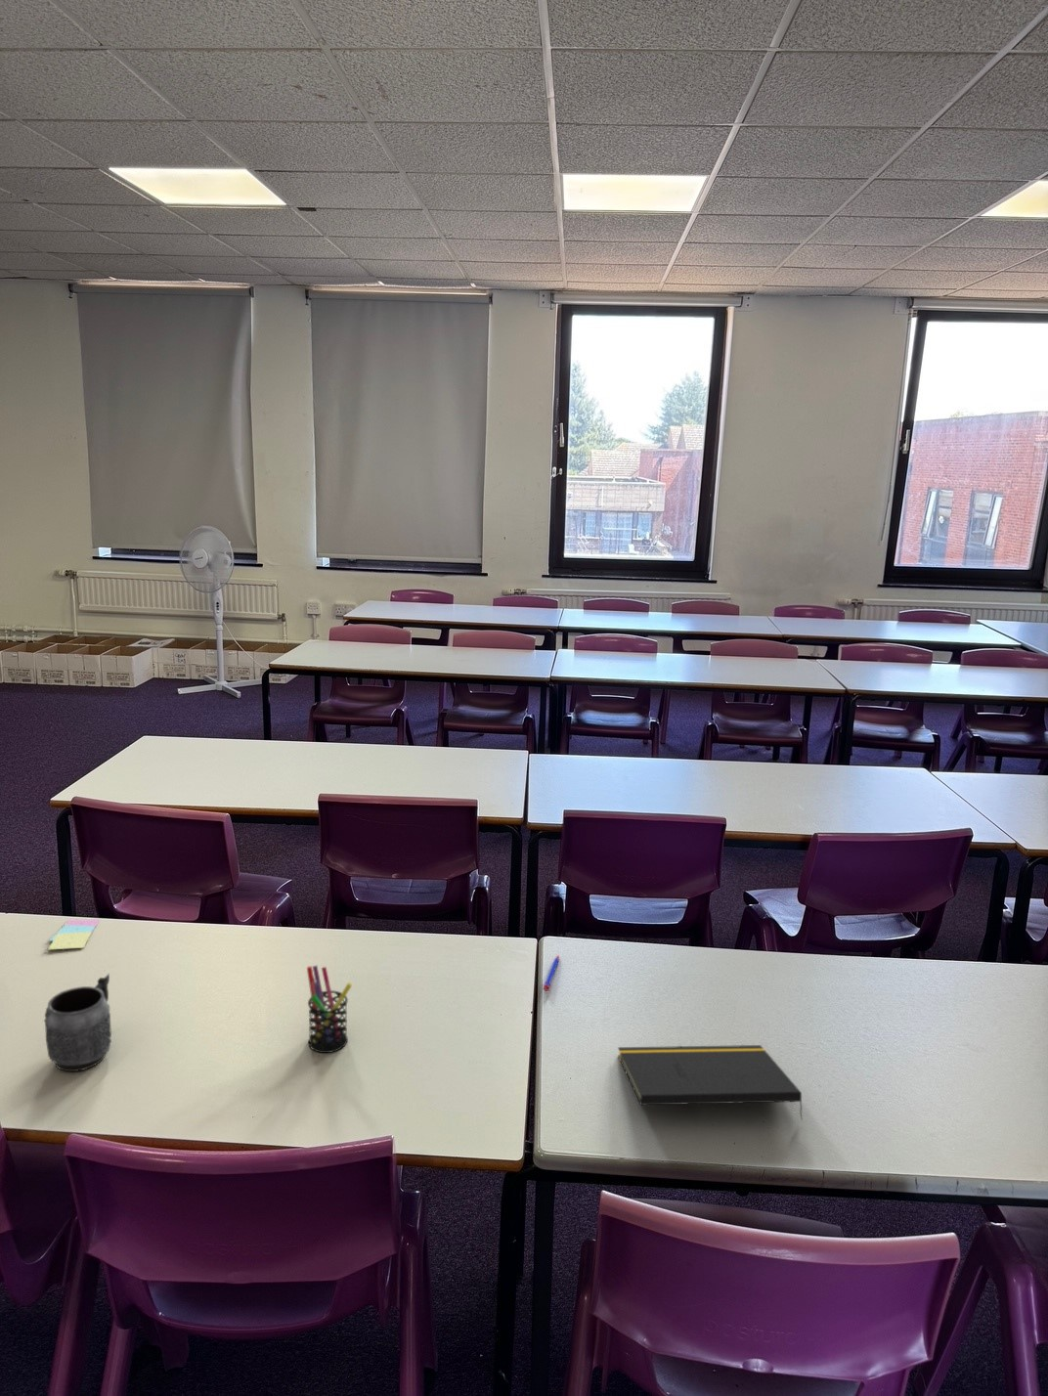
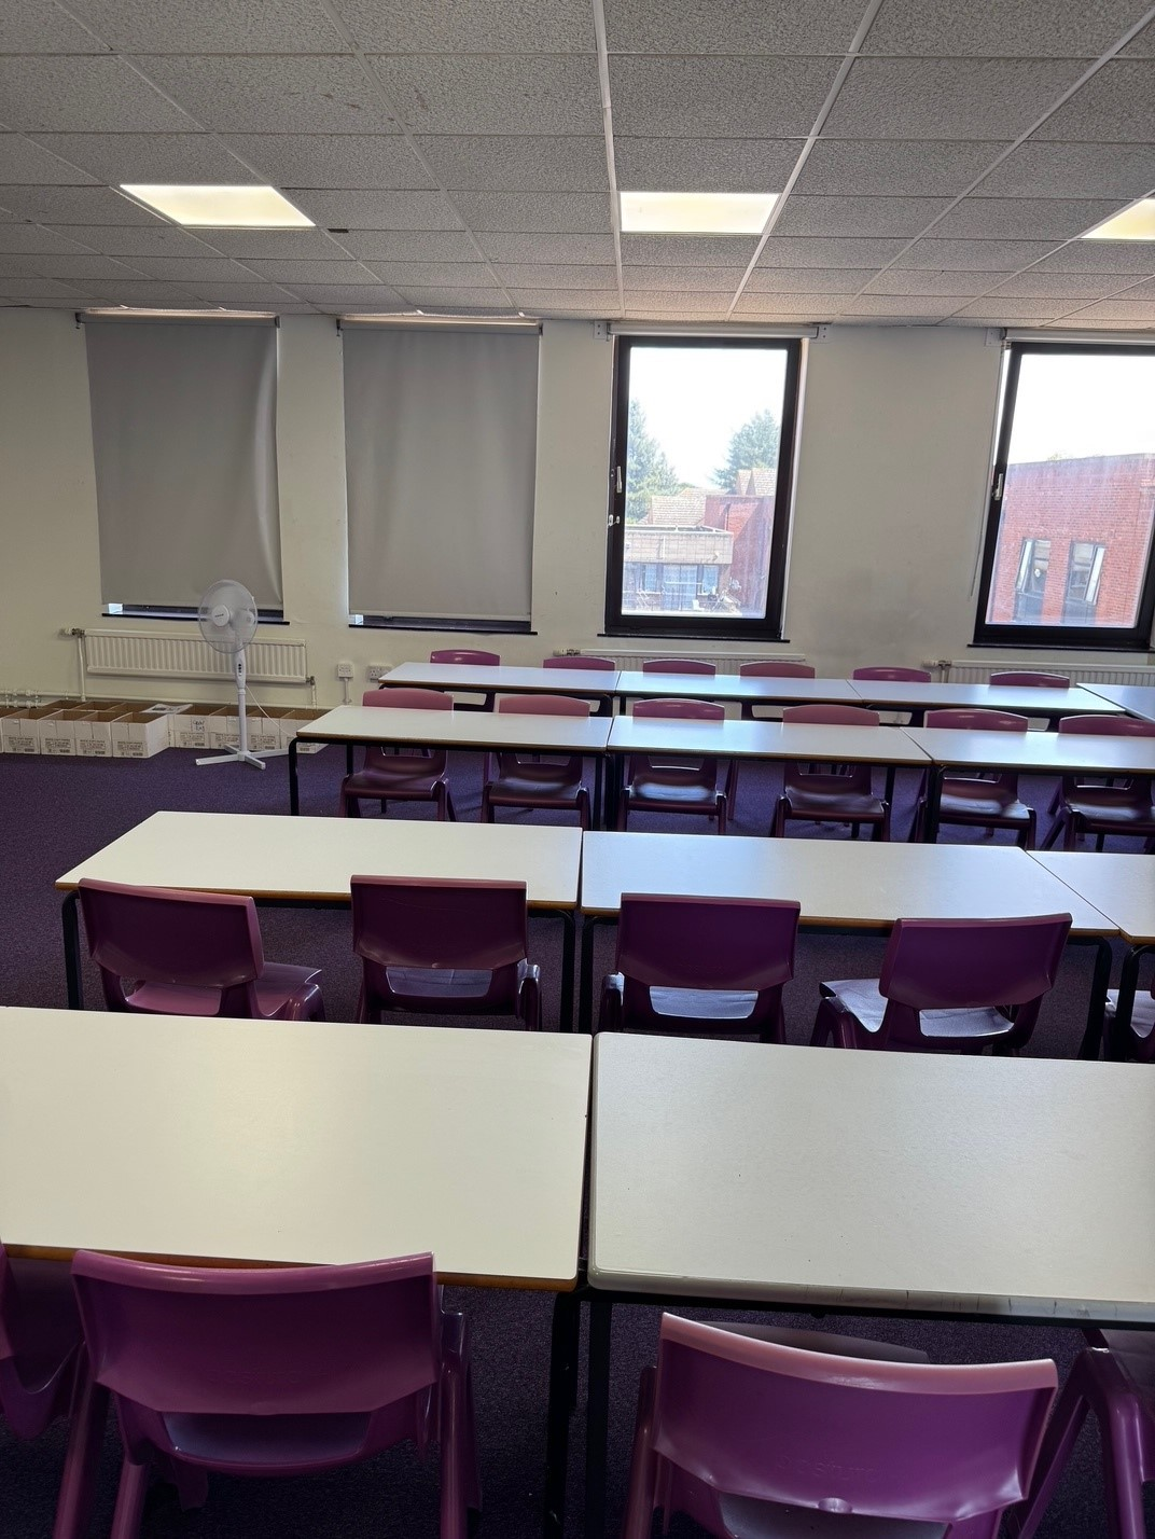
- sticky notes (74, 934)
- pen holder (324, 1007)
- mug (85, 1022)
- notepad (703, 1072)
- pen (552, 972)
